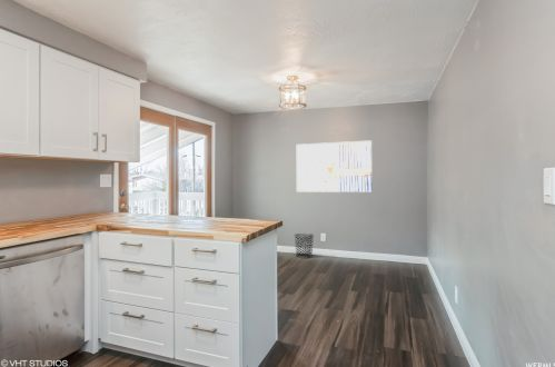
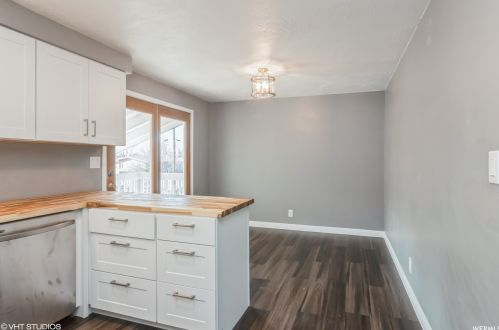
- waste bin (304, 245)
- wall art (333, 167)
